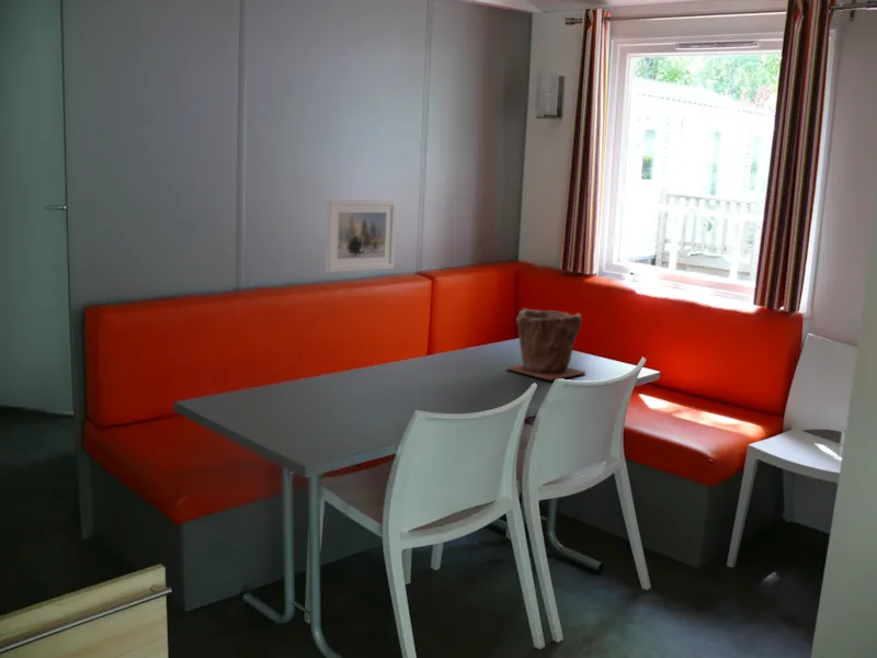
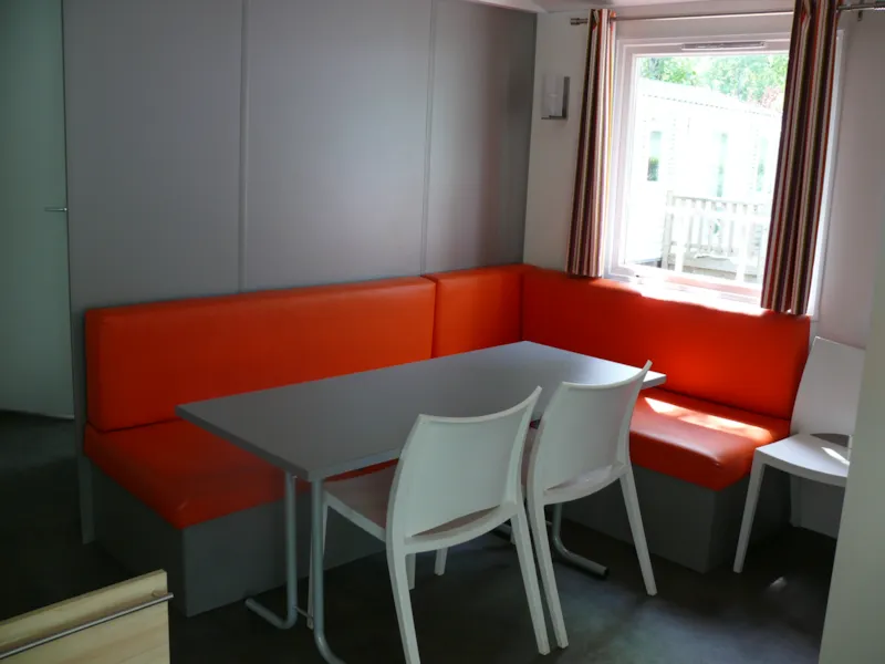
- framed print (361, 235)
- plant pot (548, 341)
